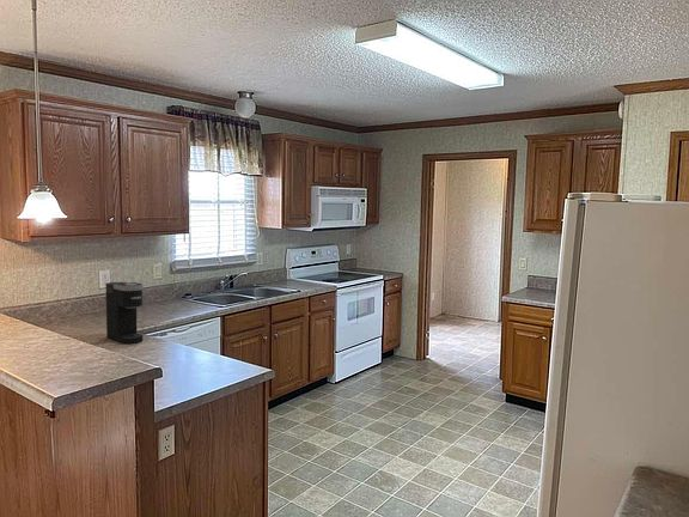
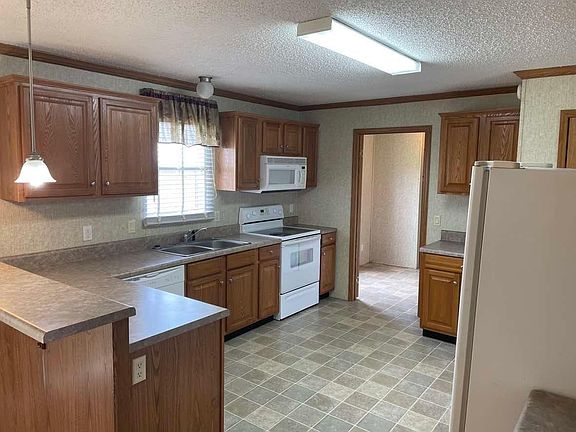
- coffee maker (124, 310)
